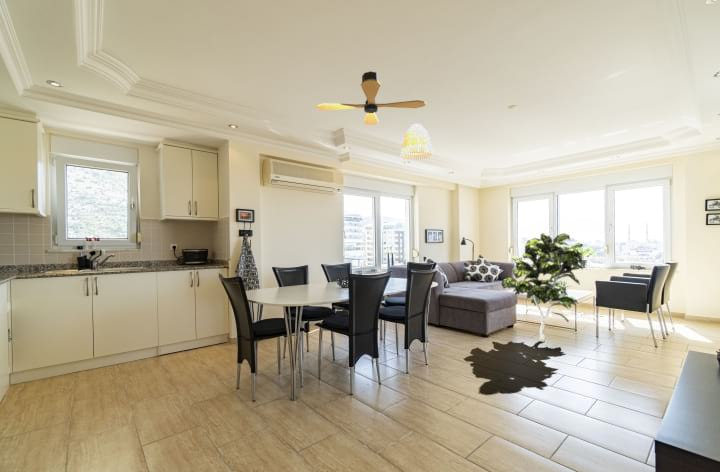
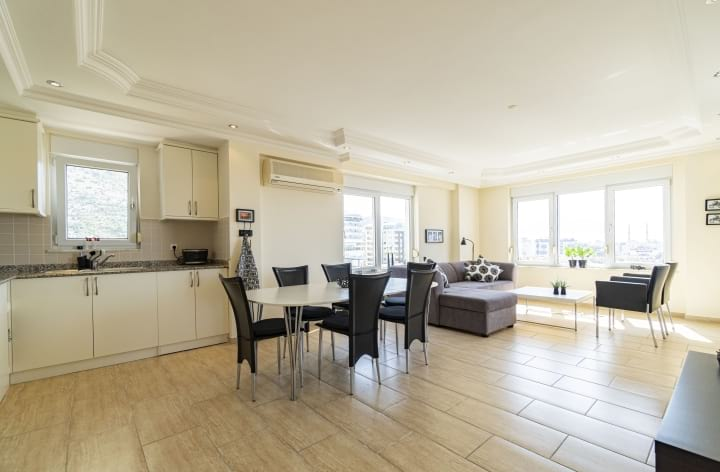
- ceiling fan (370, 93)
- indoor plant (540, 285)
- lamp shade (416, 140)
